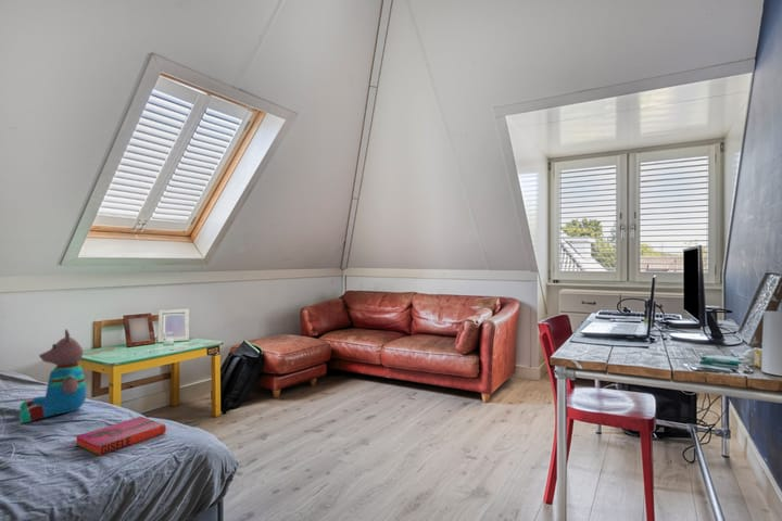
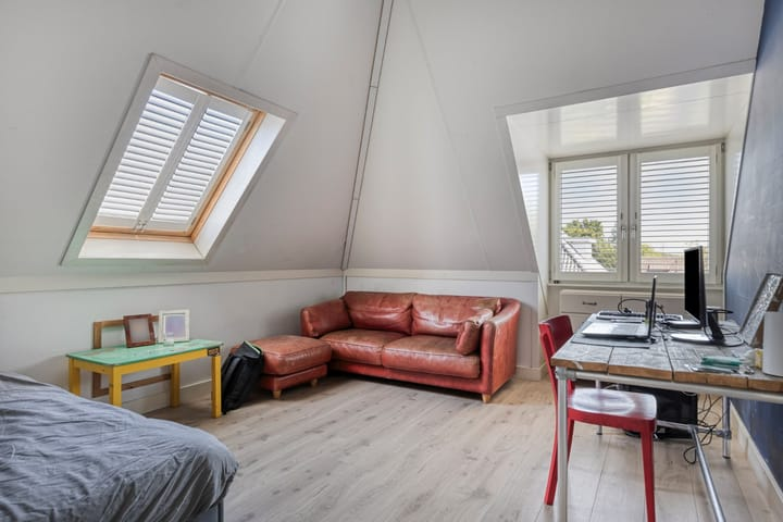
- hardback book (122, 434)
- teddy bear (53, 372)
